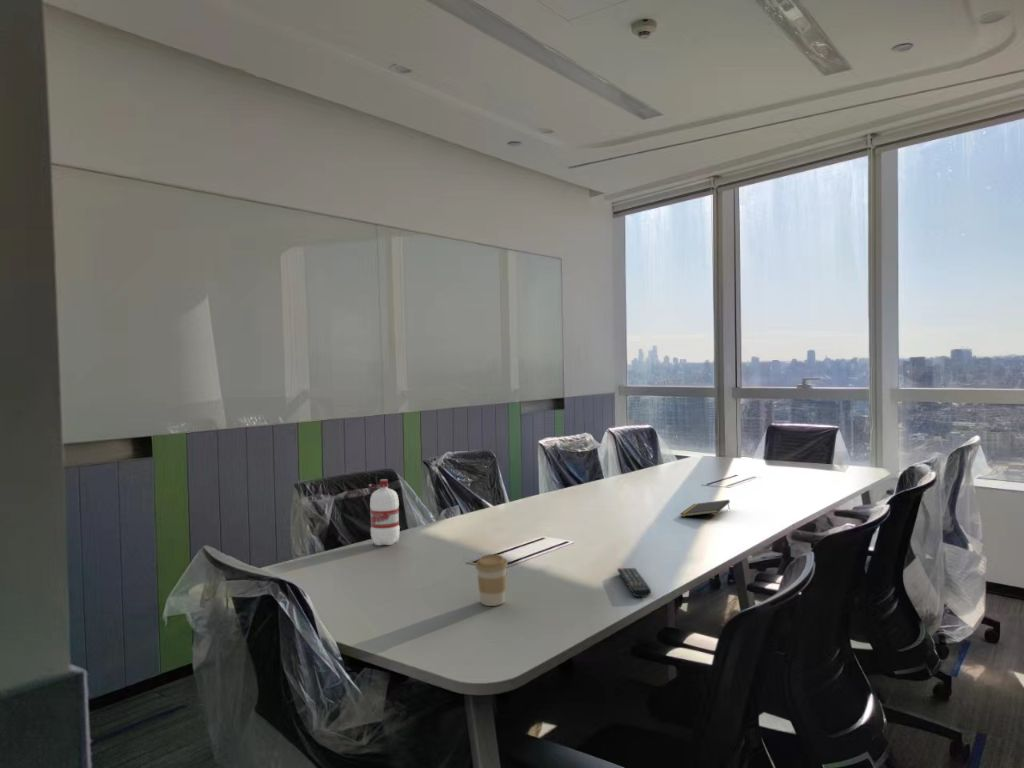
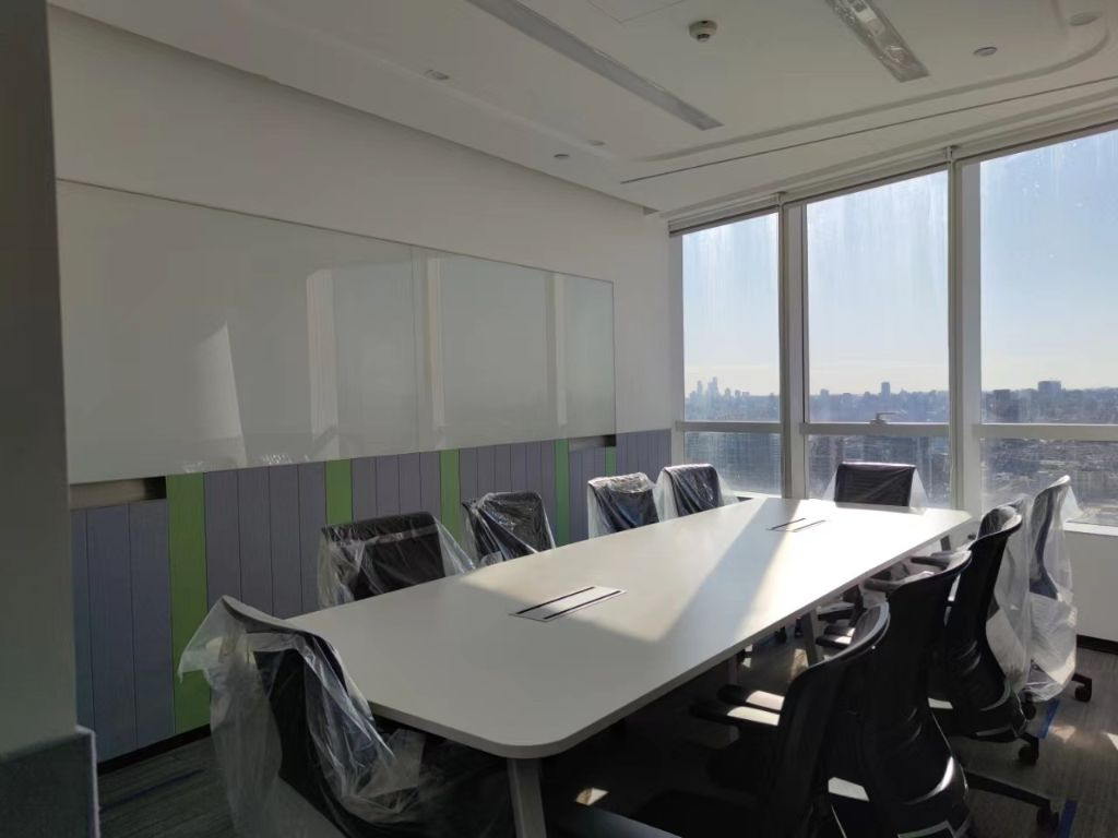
- coffee cup (491, 579)
- notepad (705, 508)
- water bottle (384, 511)
- remote control (633, 581)
